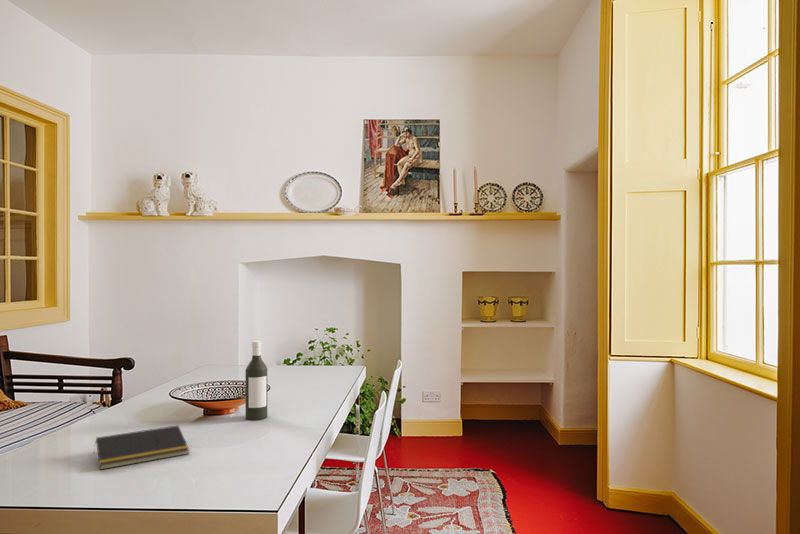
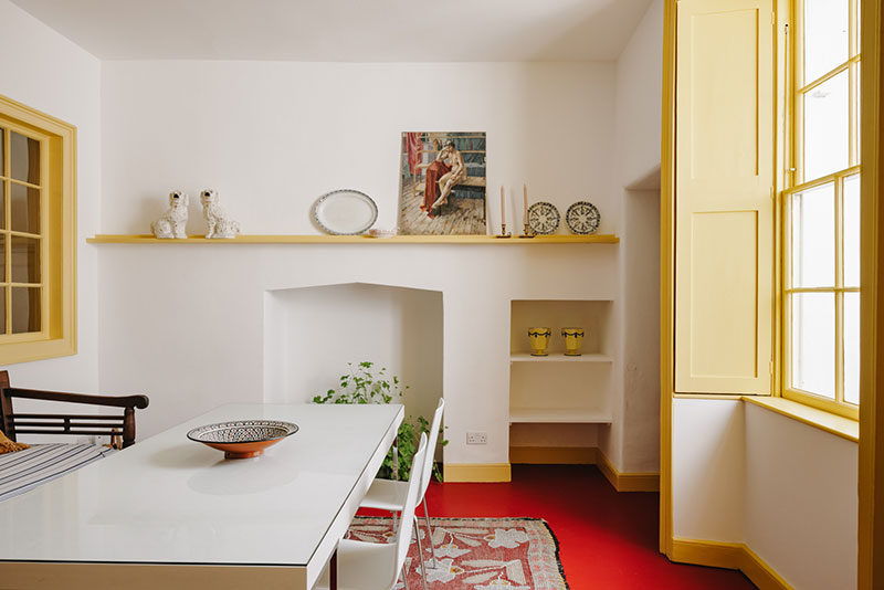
- bottle (256, 379)
- notepad (142, 445)
